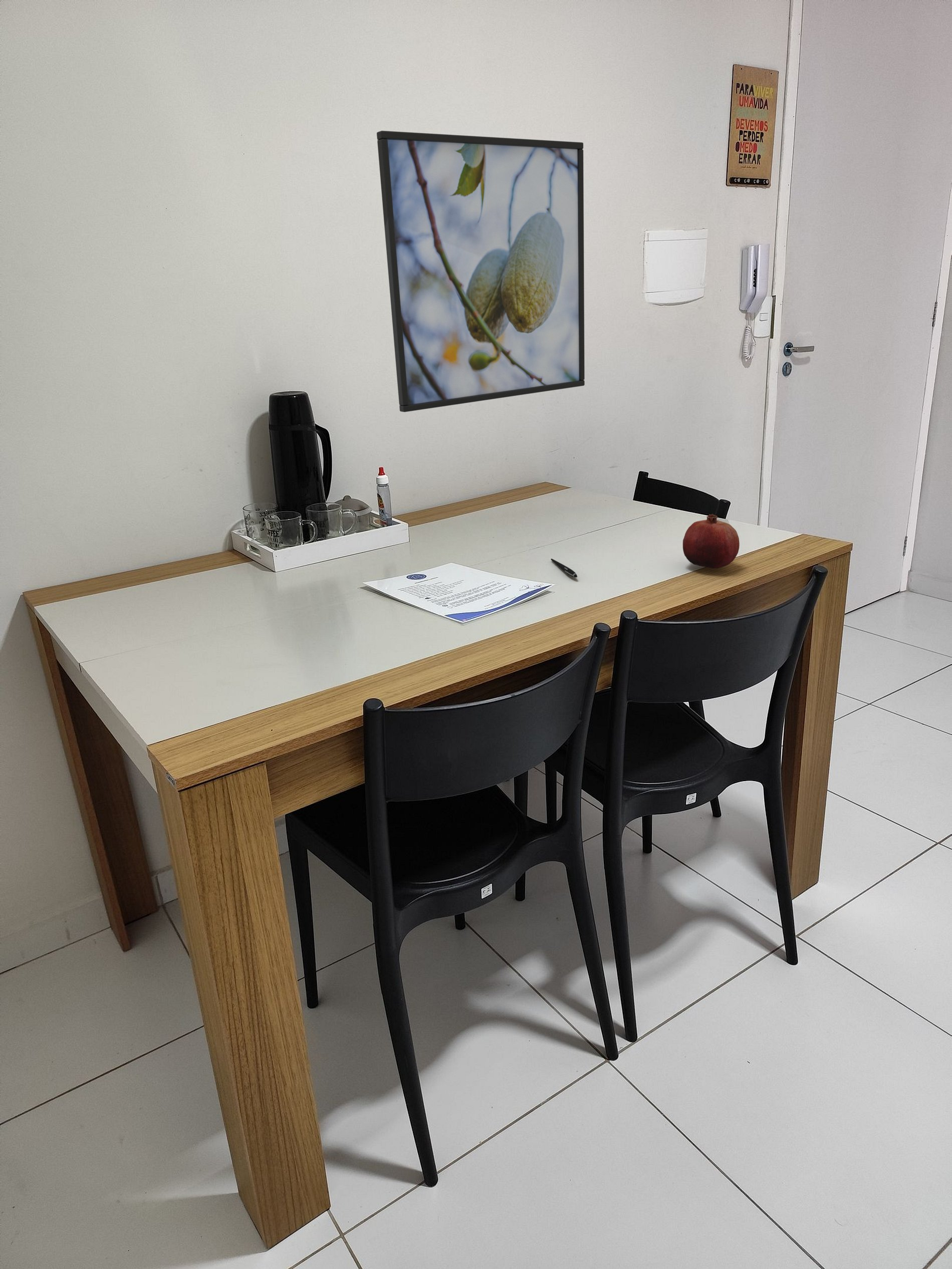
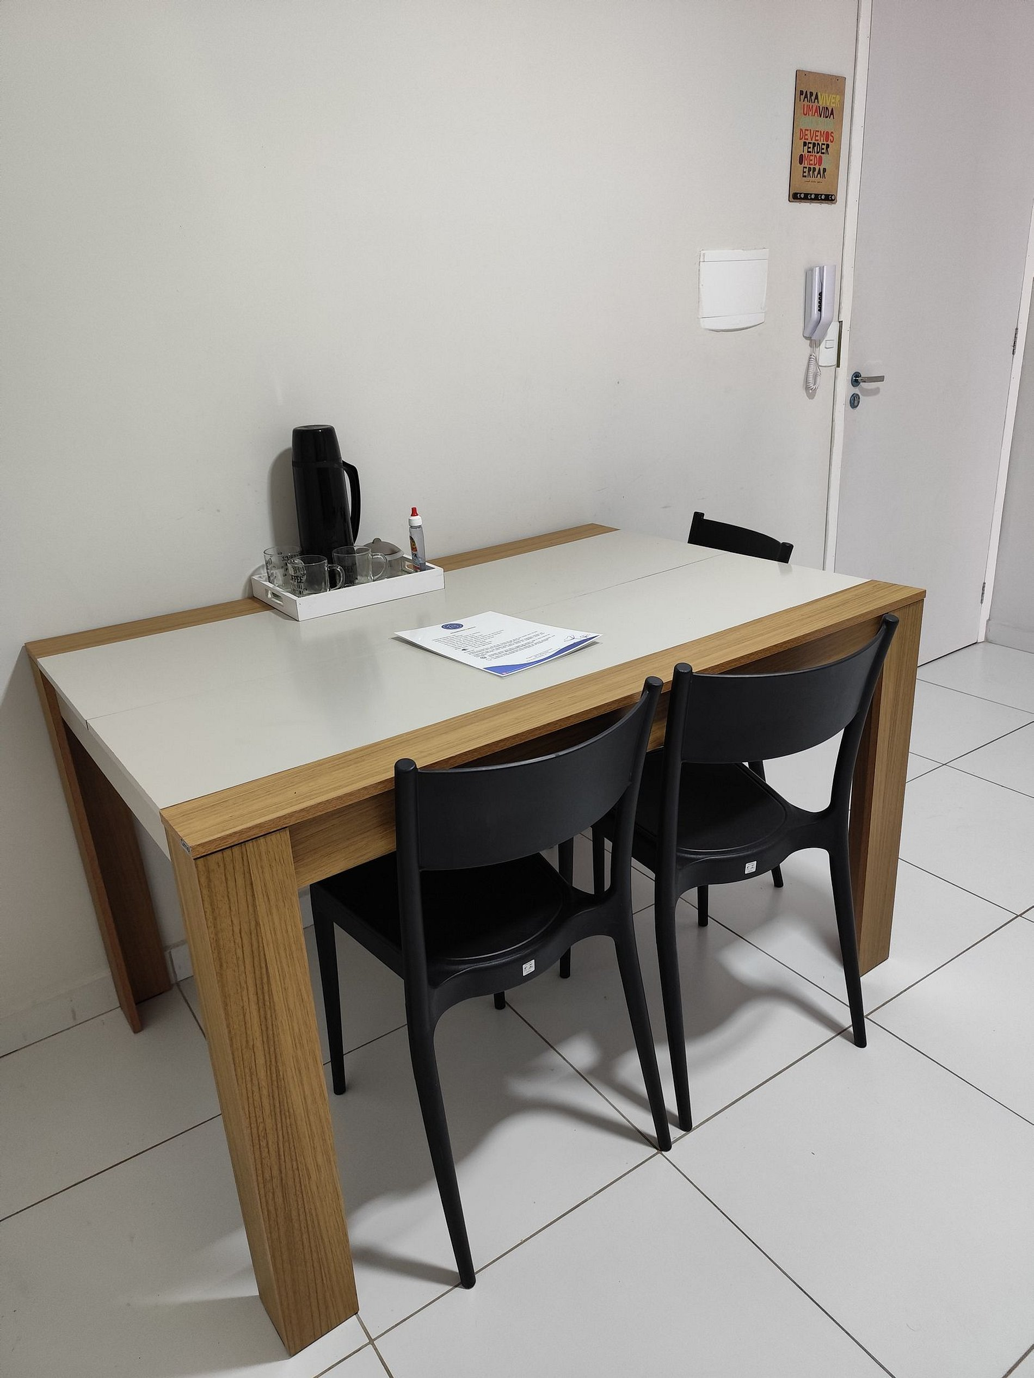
- fruit (710, 542)
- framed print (493, 274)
- pen (564, 567)
